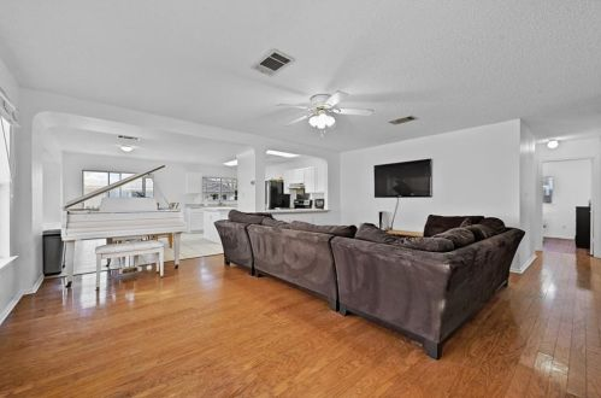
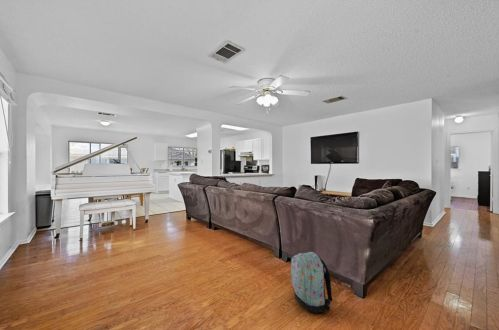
+ backpack (308, 278)
